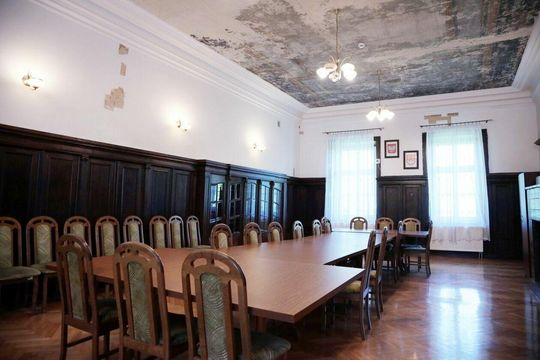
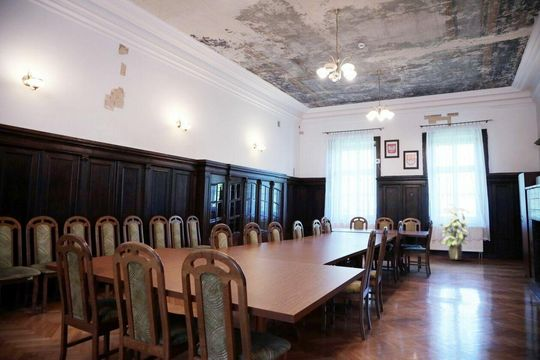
+ indoor plant (453, 231)
